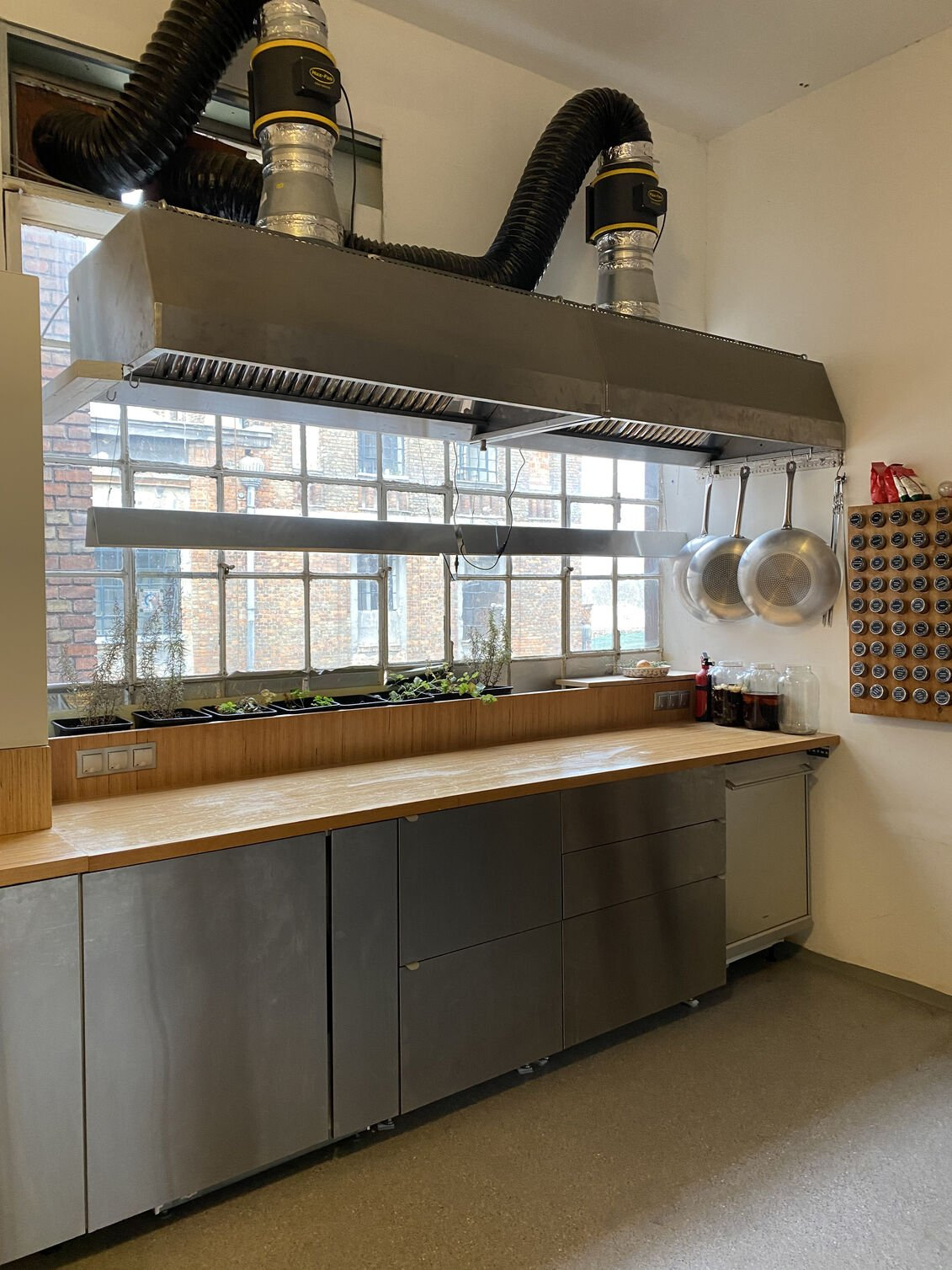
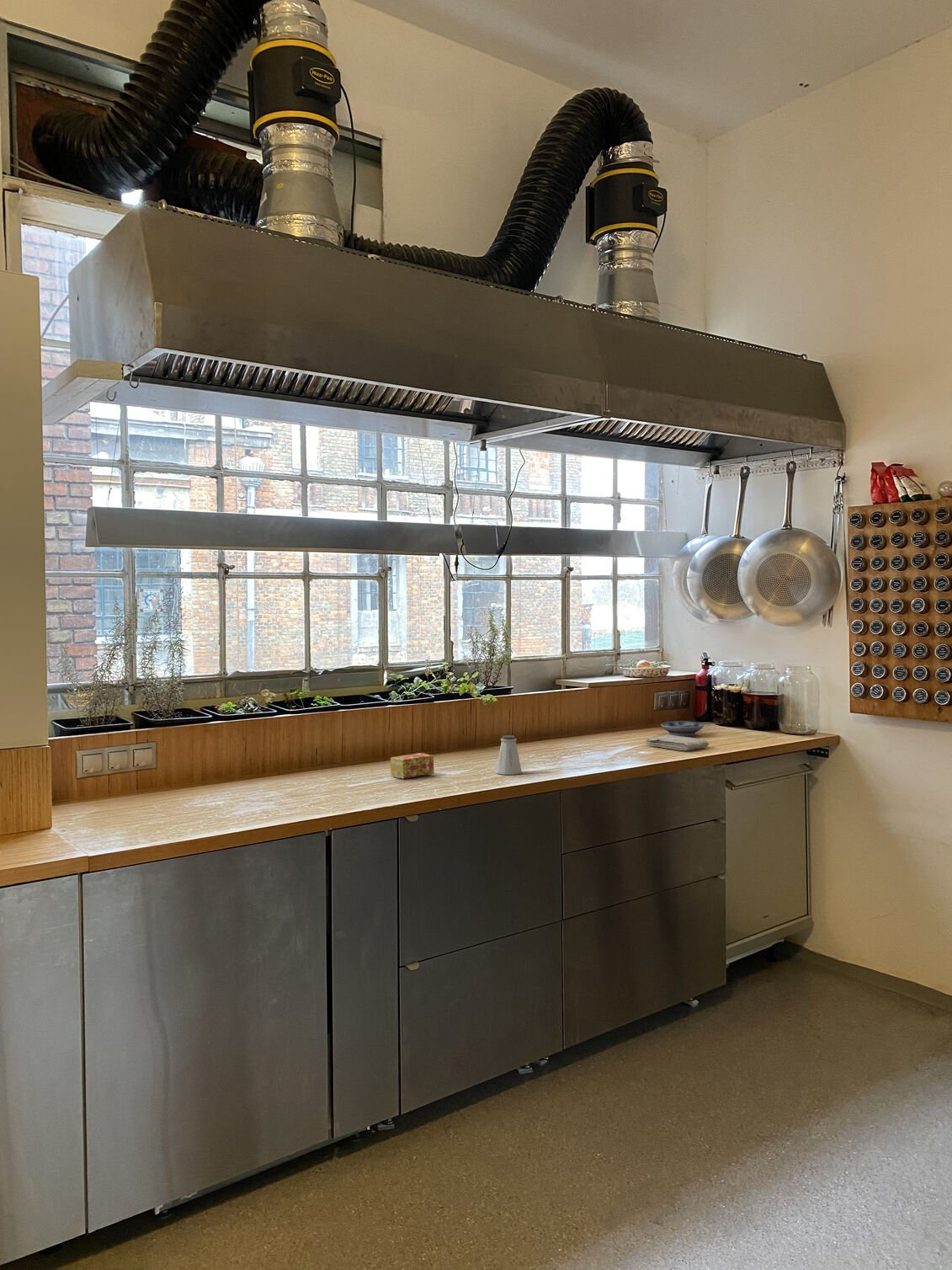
+ saltshaker (508, 754)
+ washcloth (676, 742)
+ bowl (682, 728)
+ tea box (412, 765)
